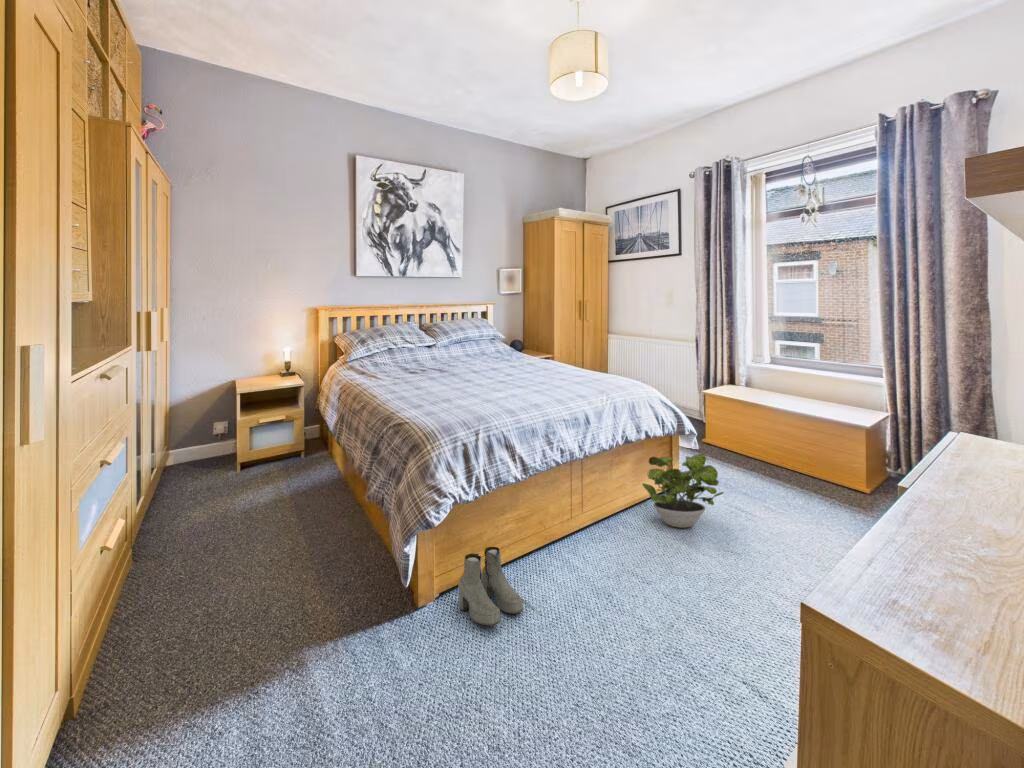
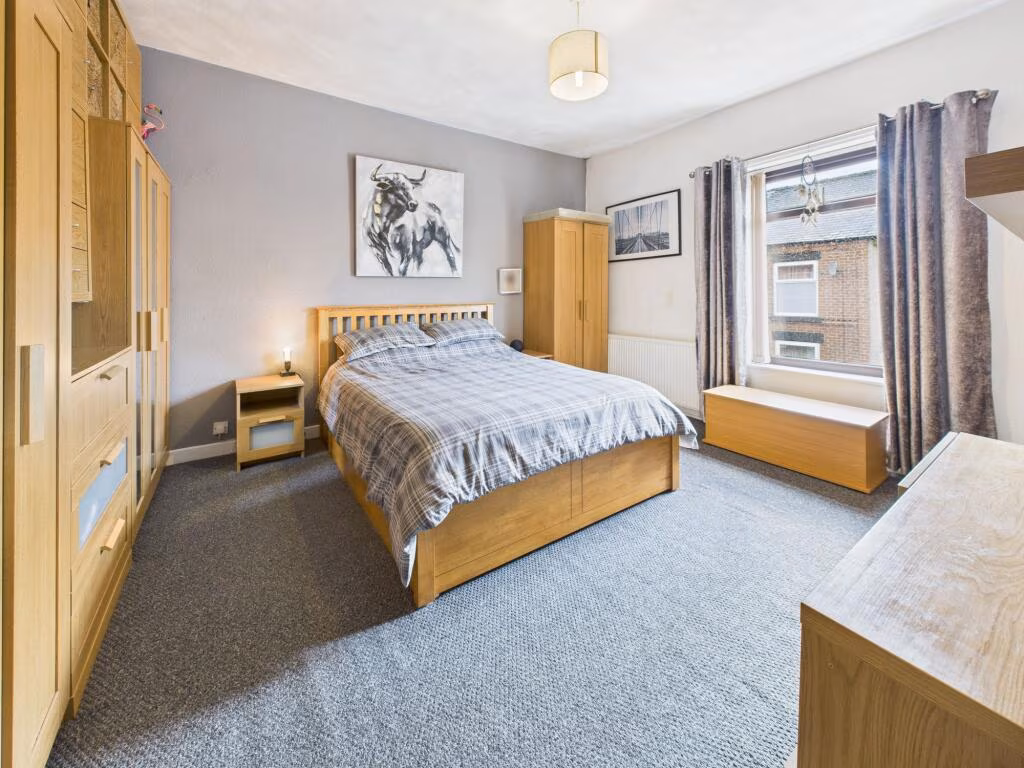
- boots (489, 582)
- potted plant (680, 488)
